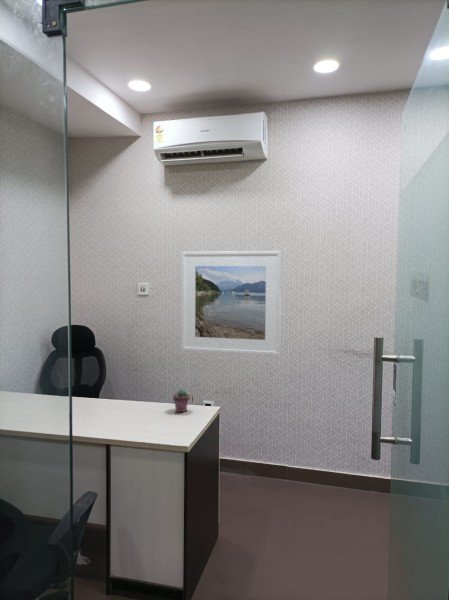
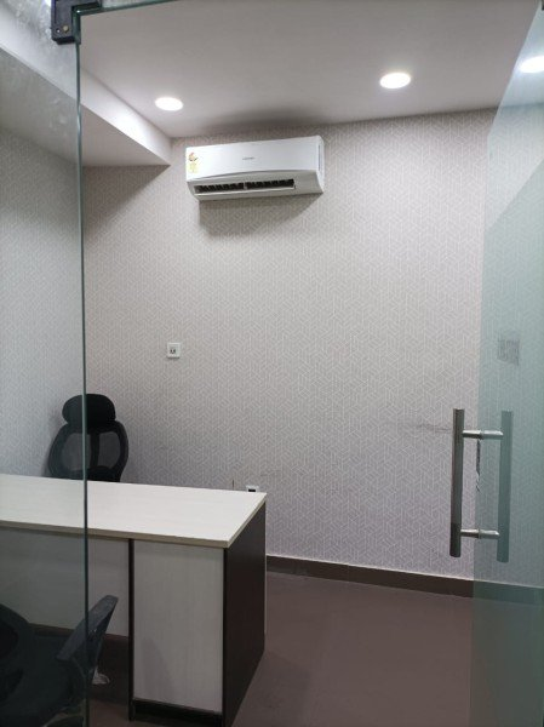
- potted succulent (181, 399)
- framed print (229, 302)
